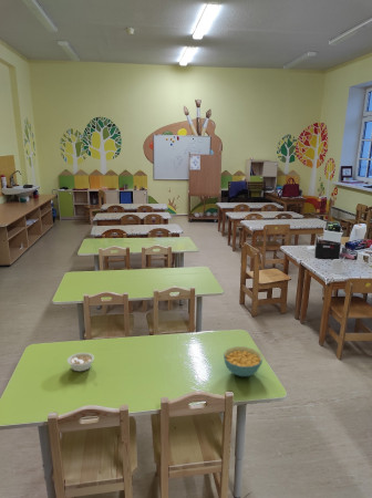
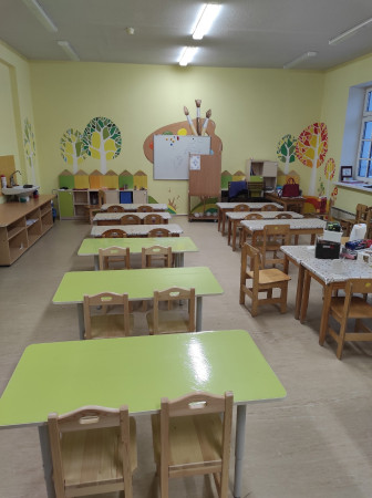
- legume (82, 362)
- cereal bowl (241, 364)
